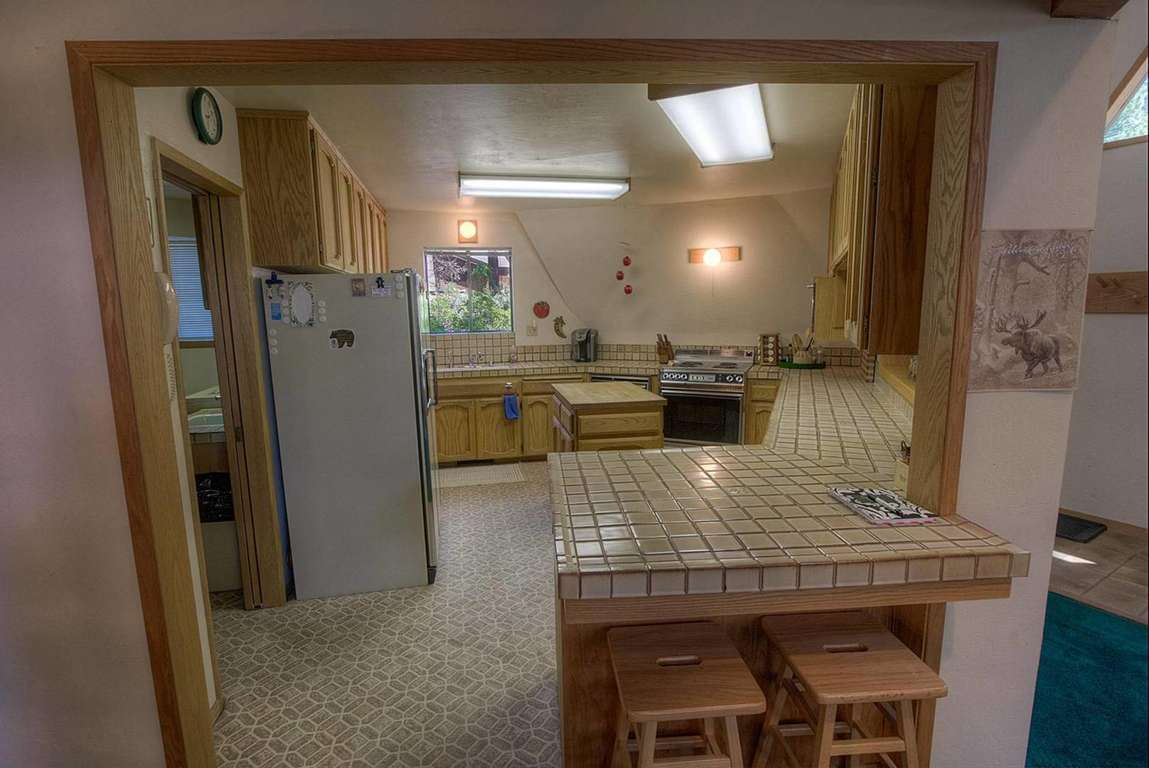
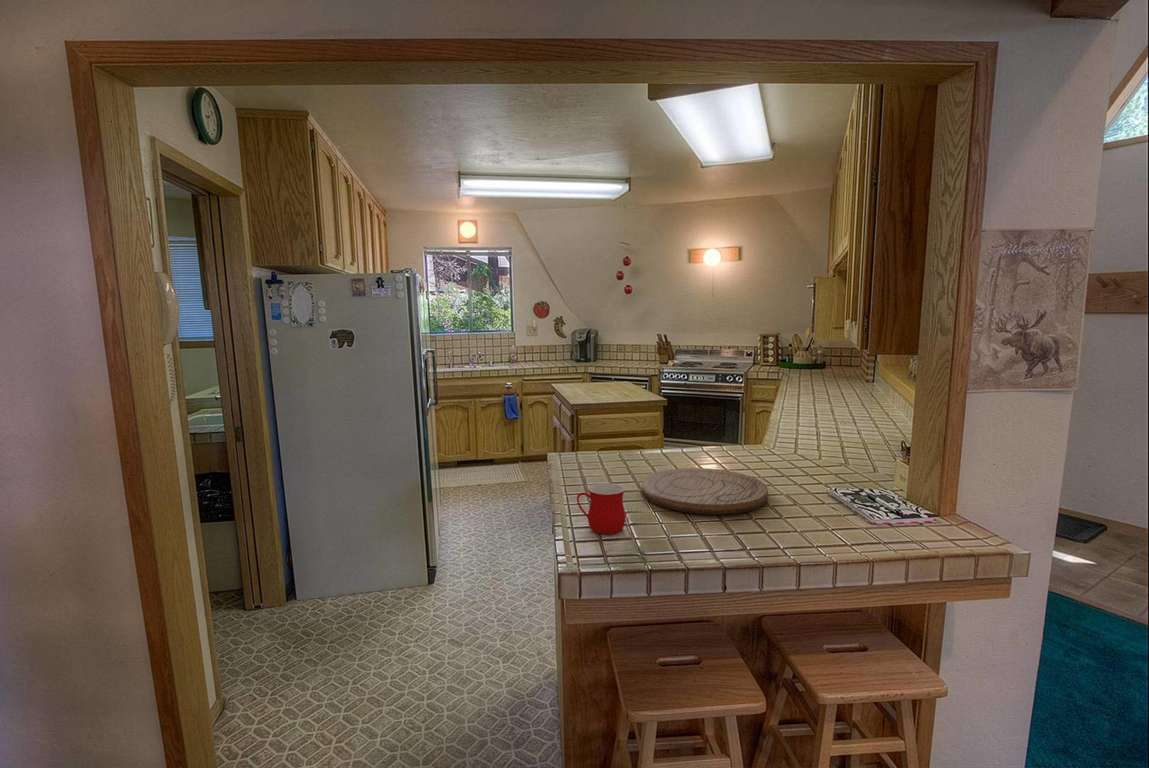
+ cutting board (703, 488)
+ mug (601, 508)
